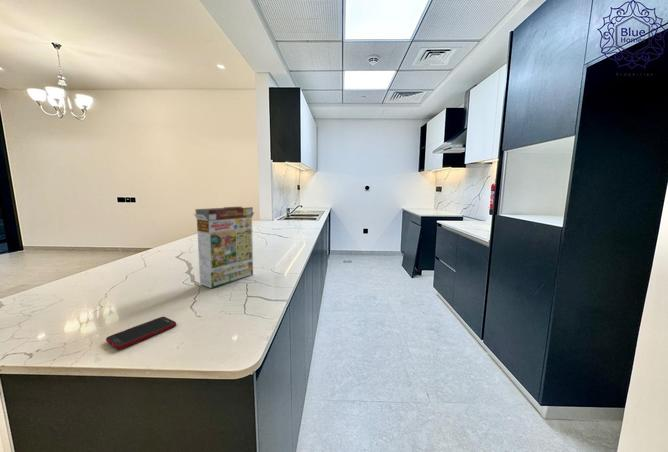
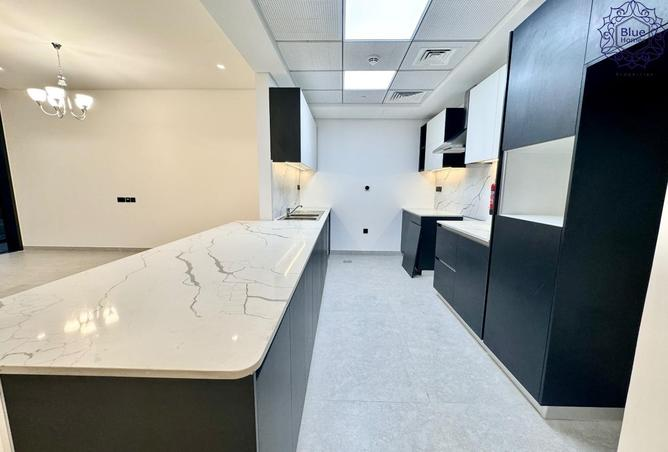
- cereal box (227, 243)
- cell phone (143, 331)
